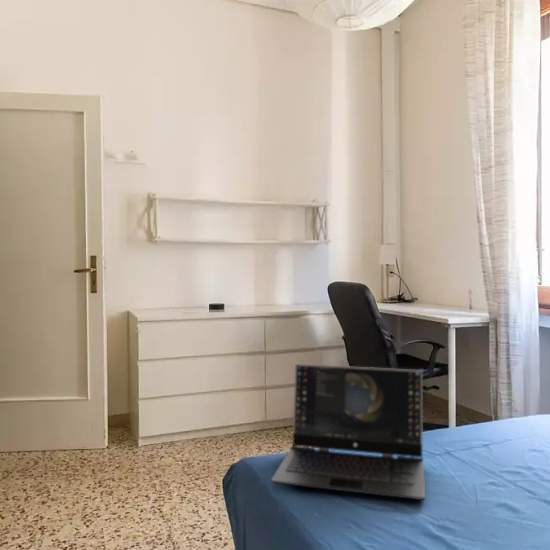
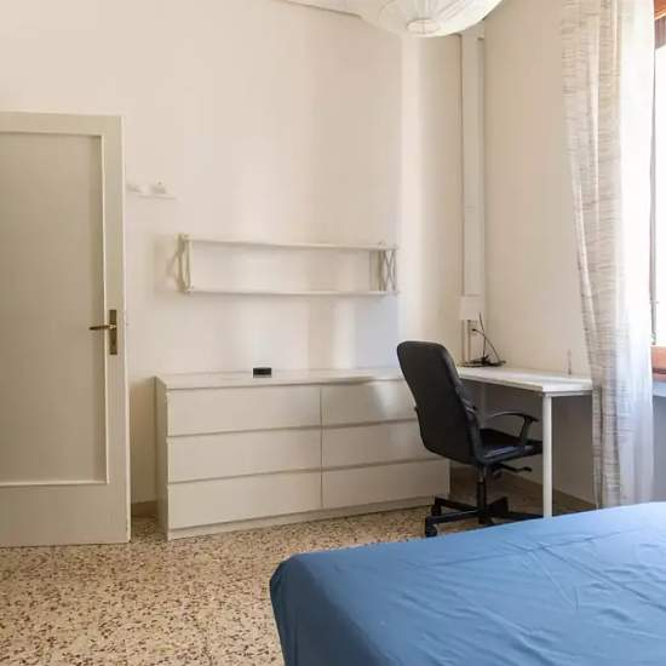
- laptop (351, 425)
